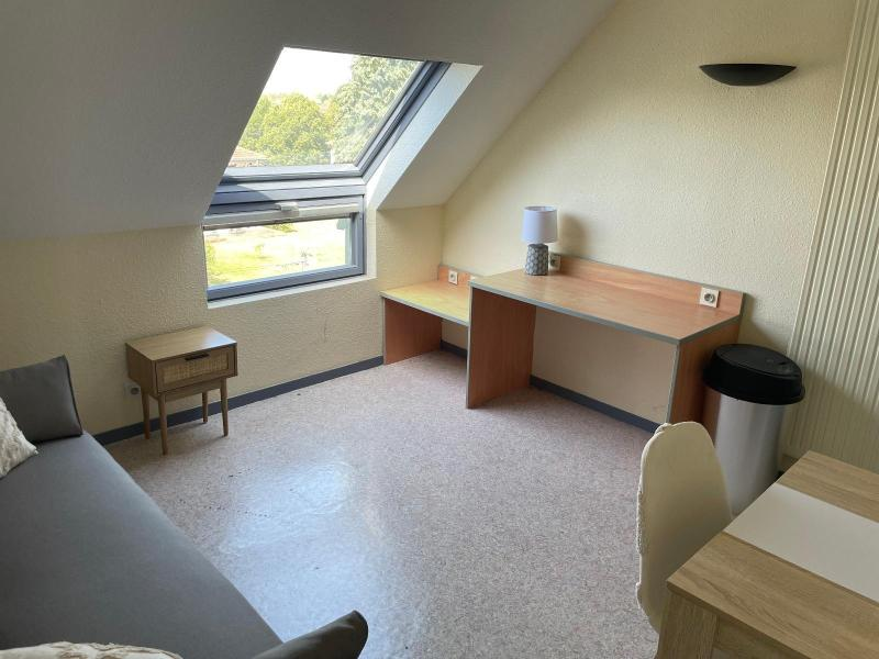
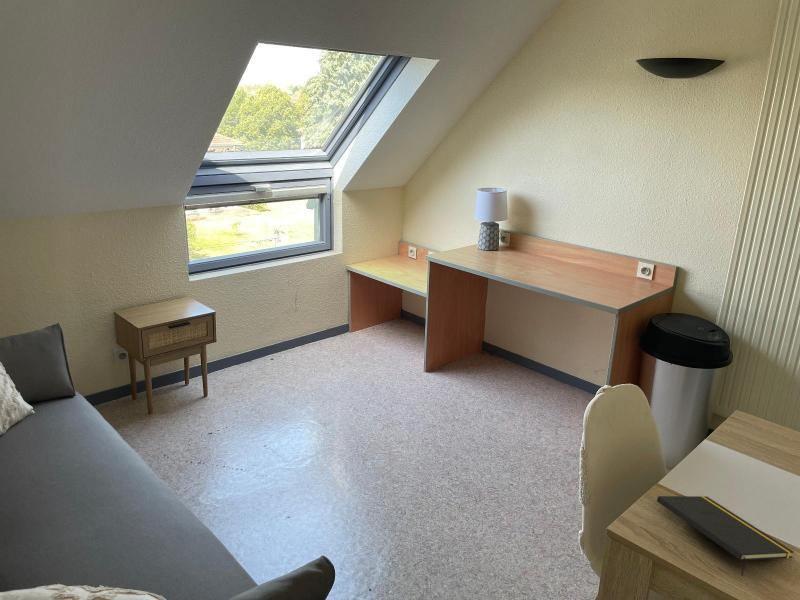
+ notepad (722, 525)
